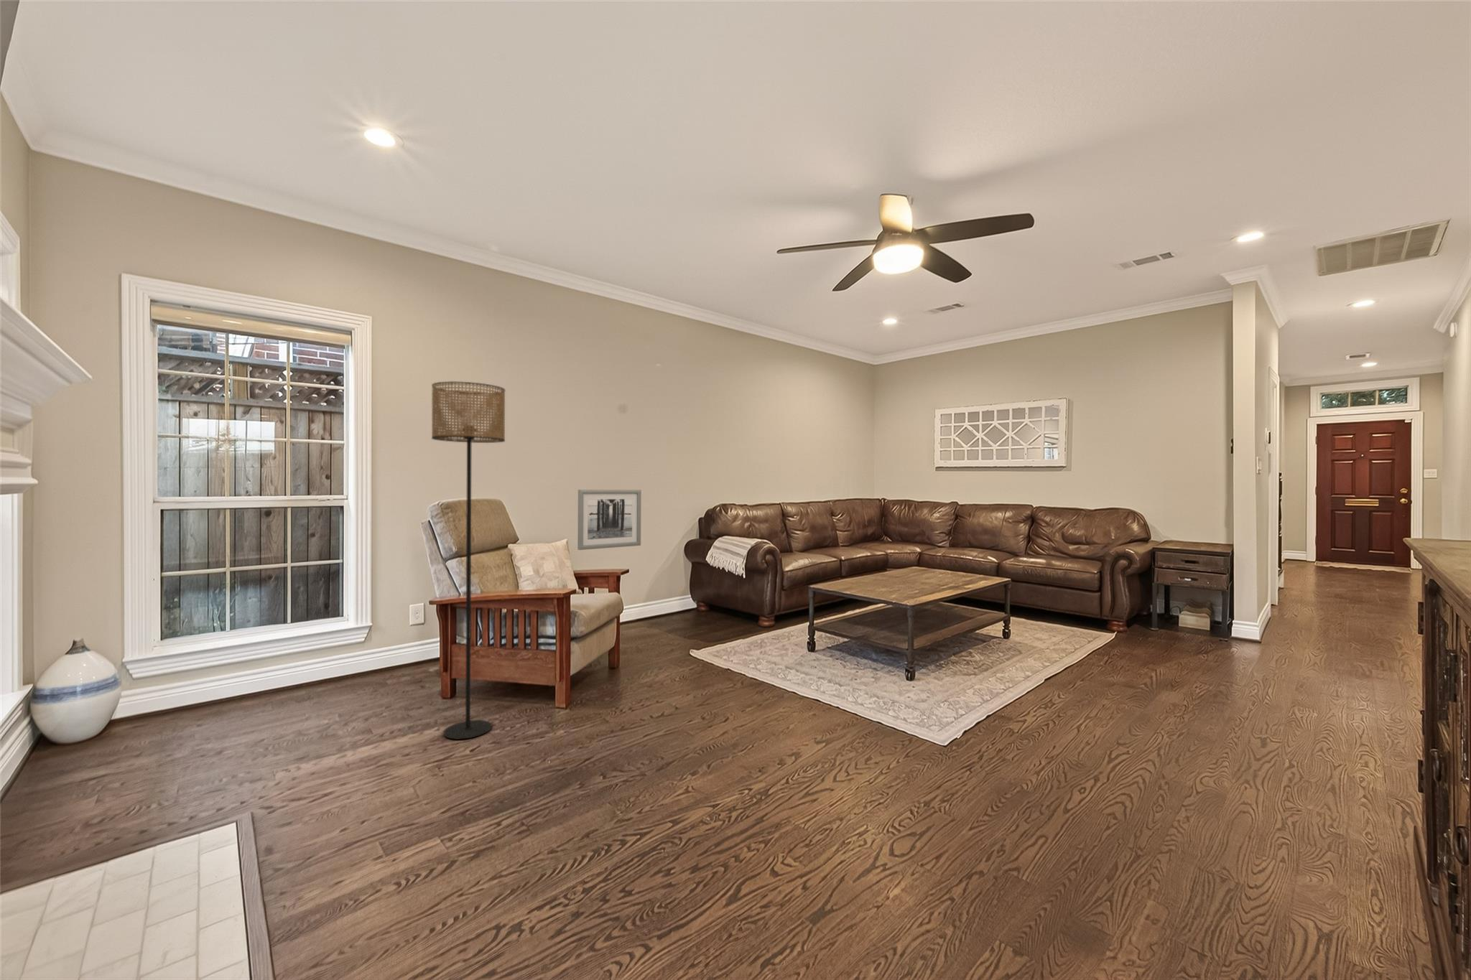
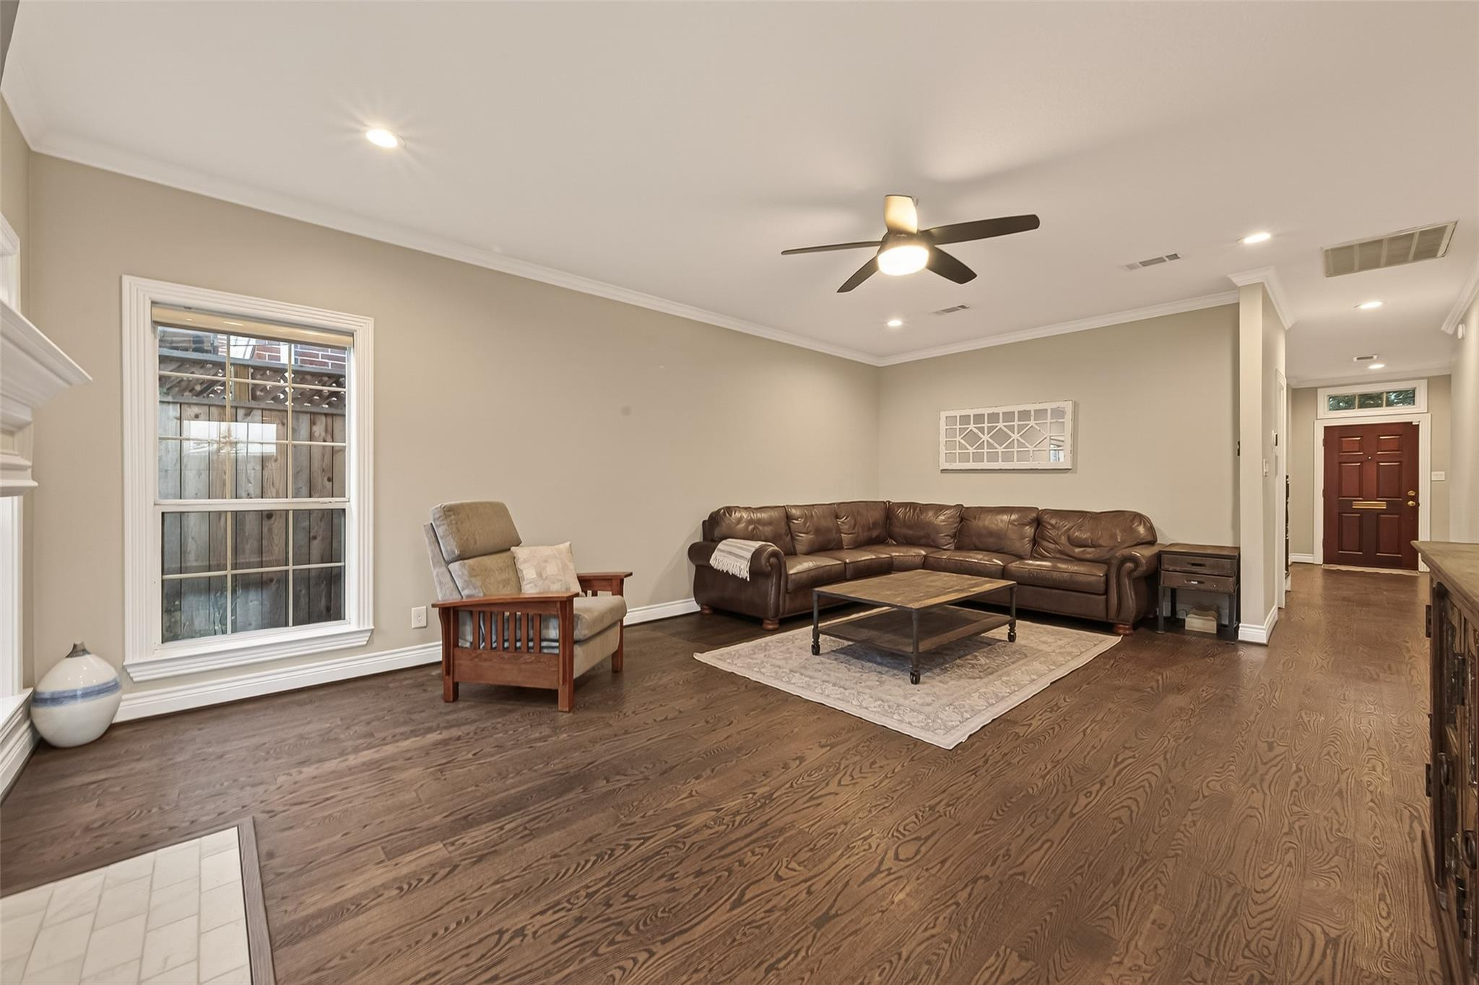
- floor lamp (468, 559)
- wall art (610, 518)
